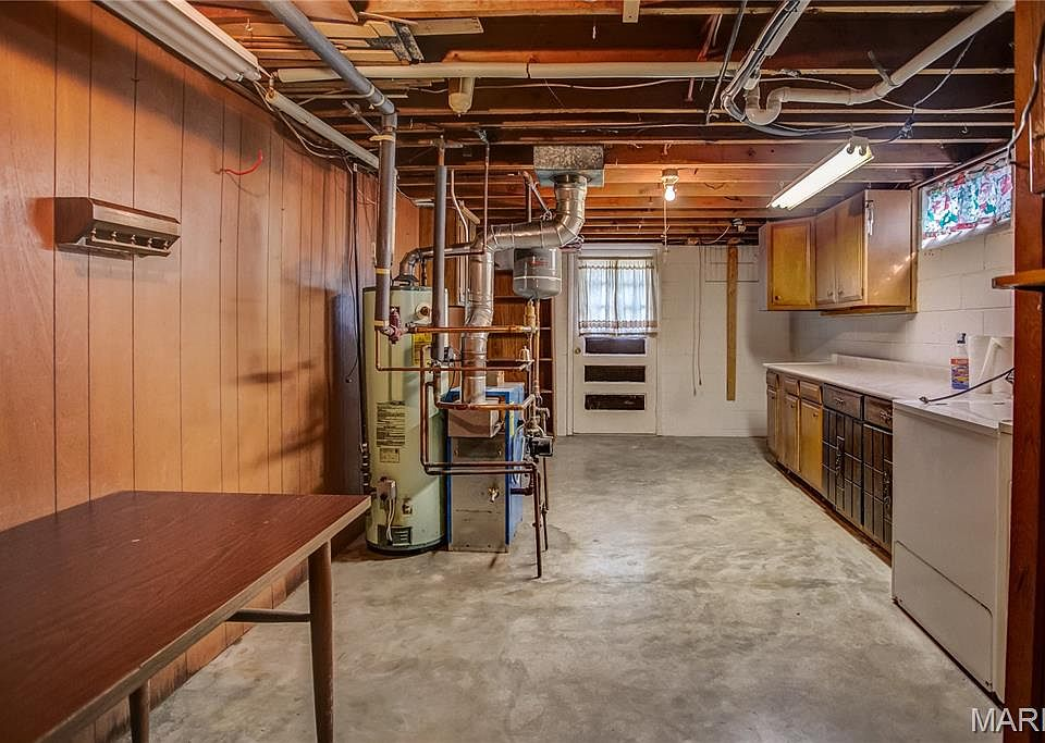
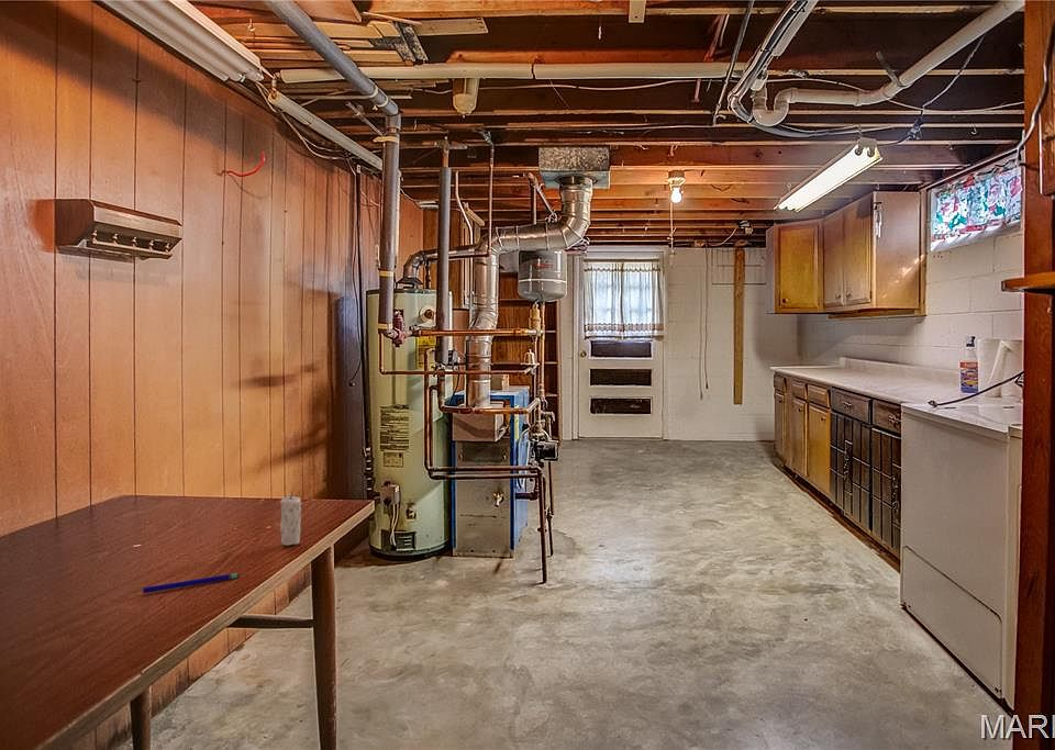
+ pen (192, 582)
+ candle (290, 515)
